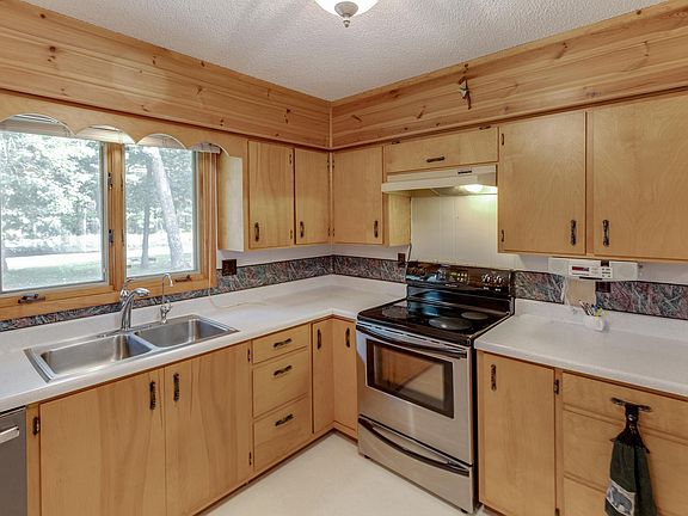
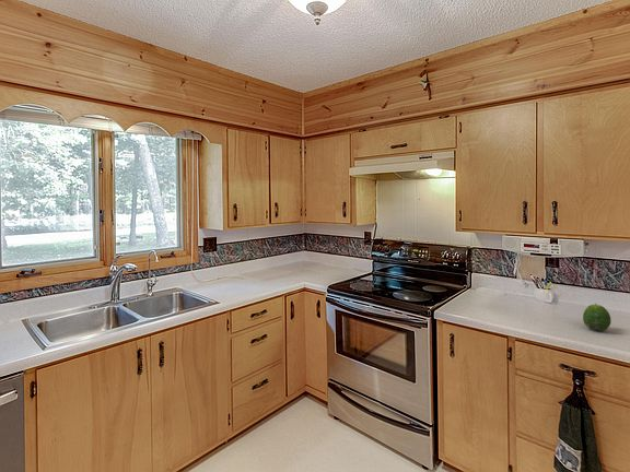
+ fruit (596, 317)
